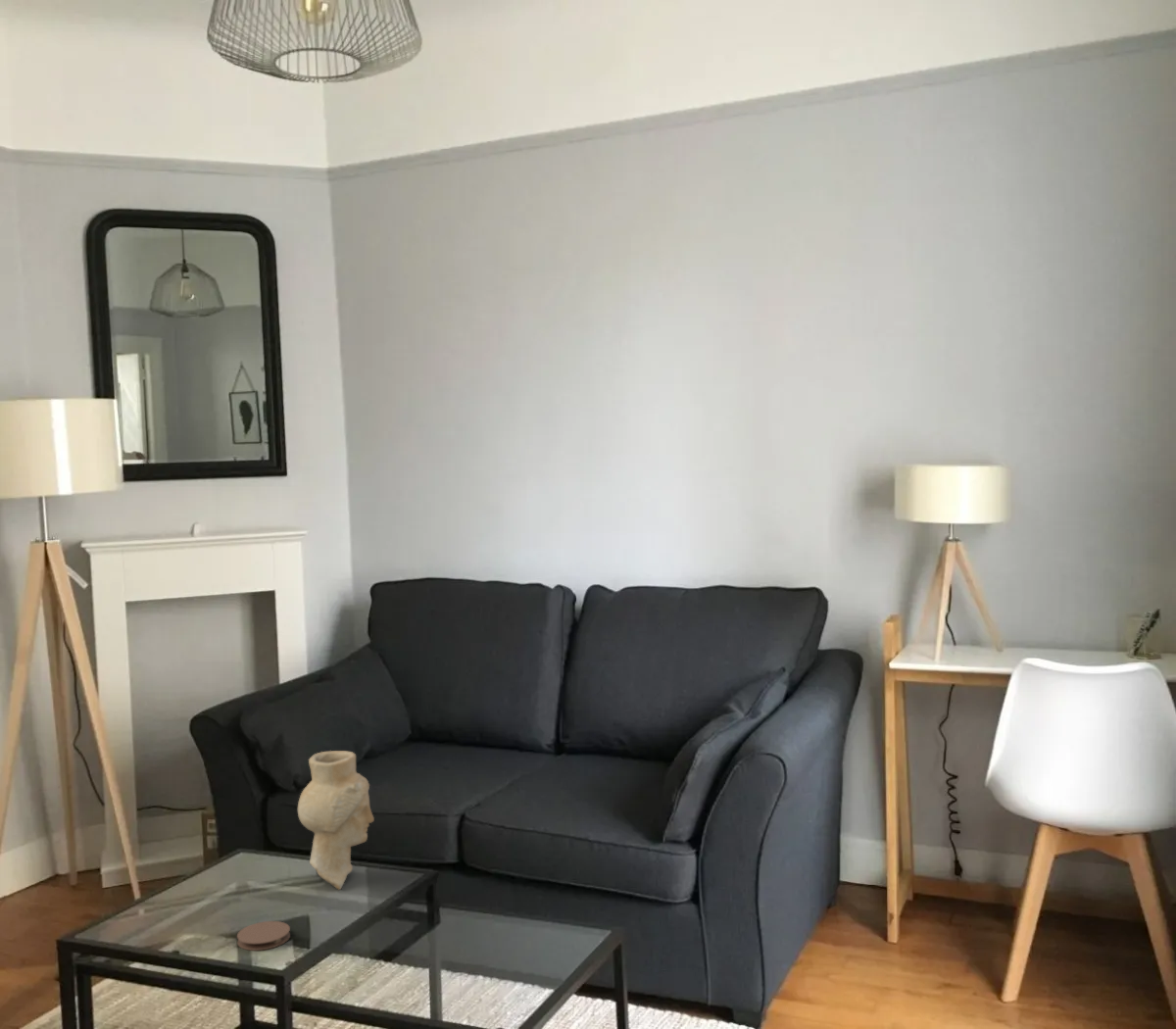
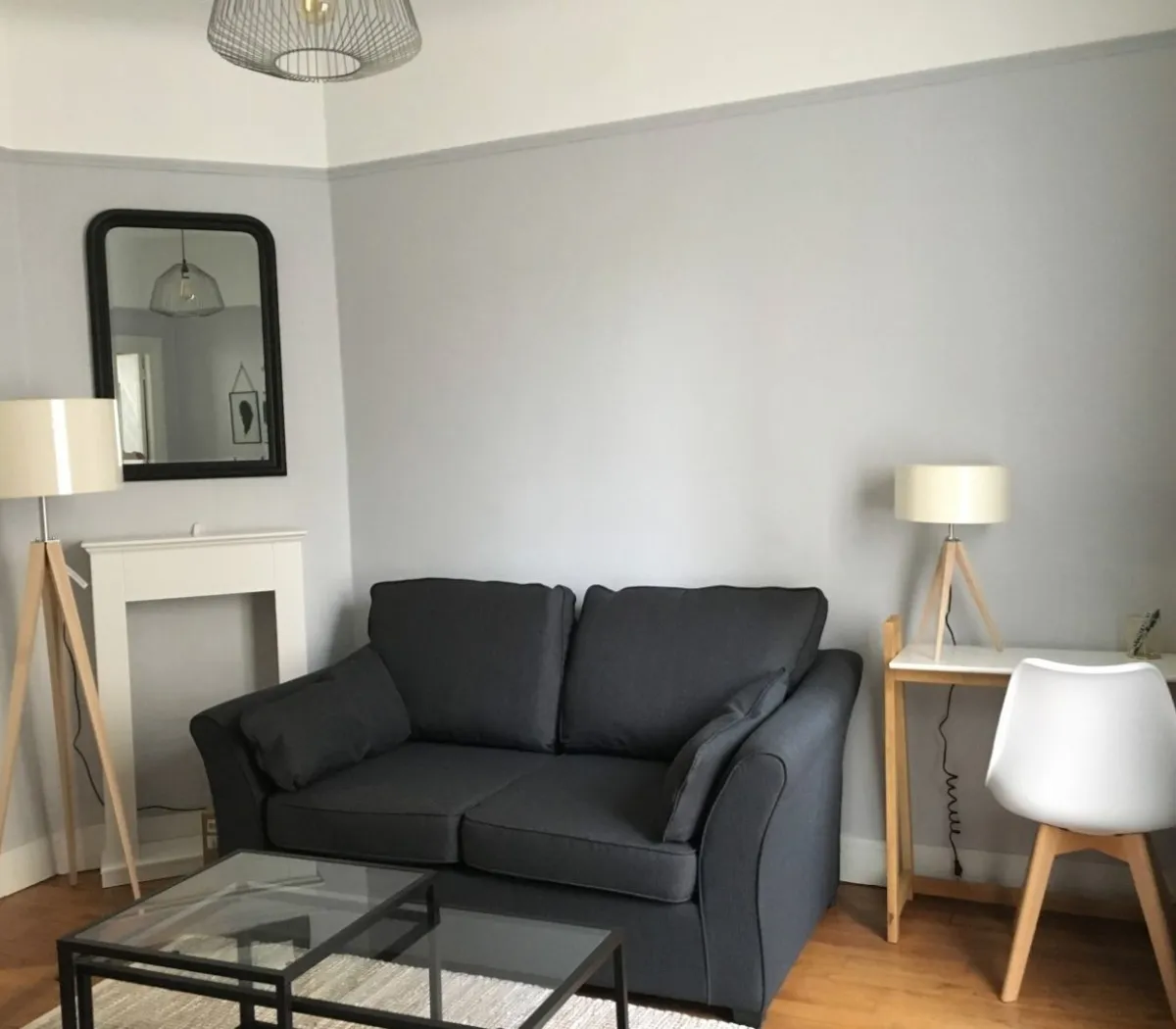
- decorative vase (336, 817)
- coaster (264, 935)
